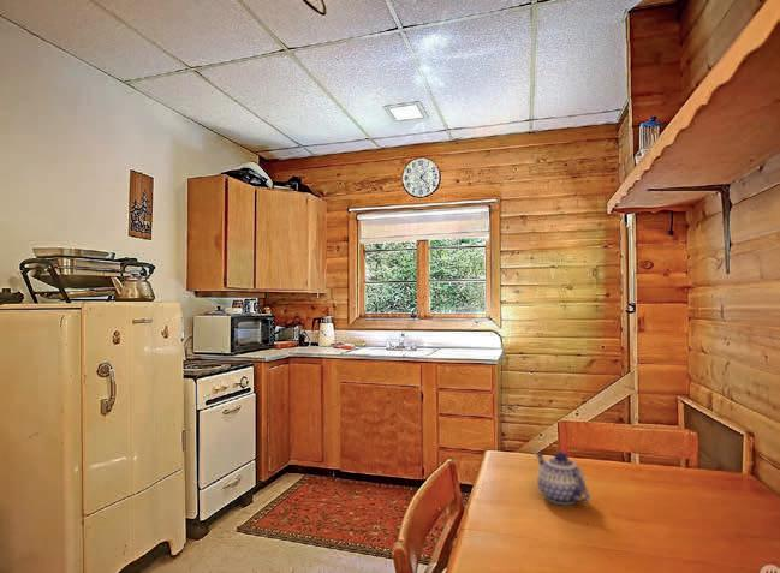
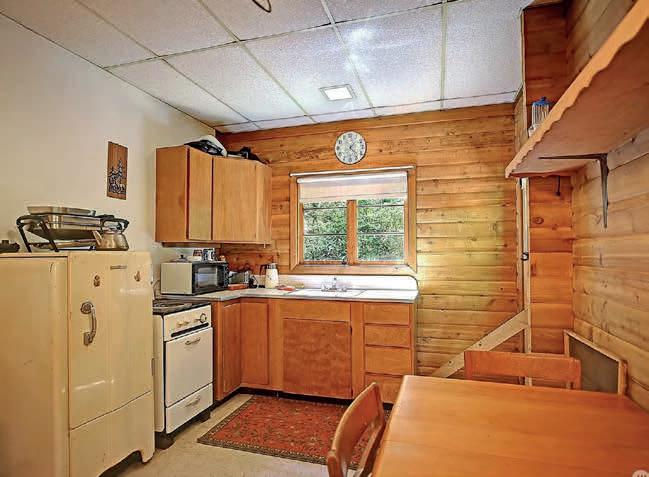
- teapot (560, 474)
